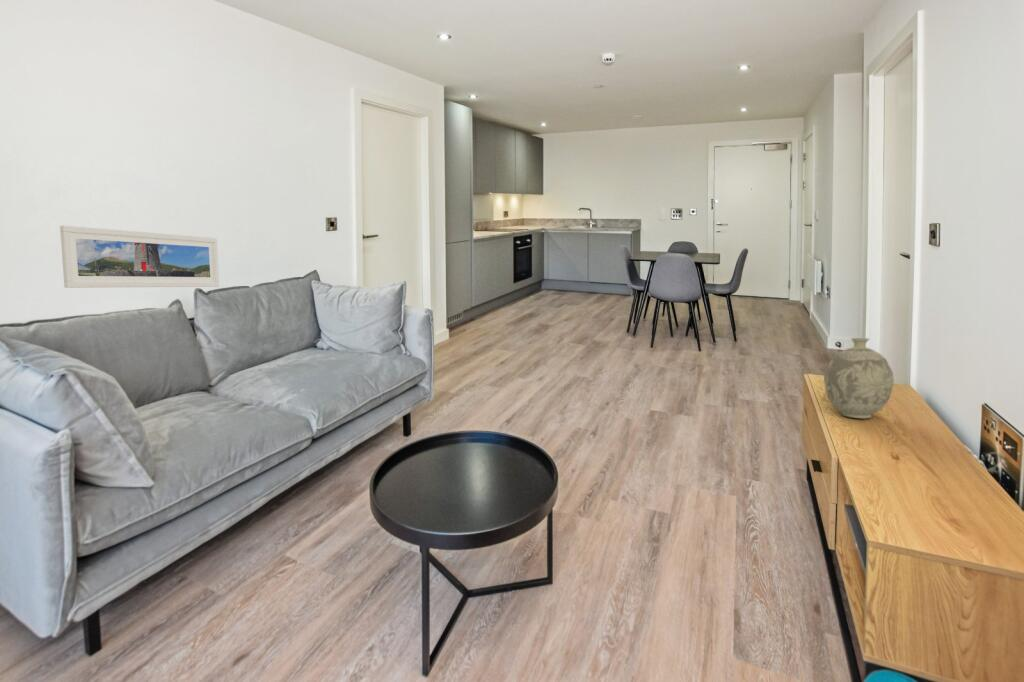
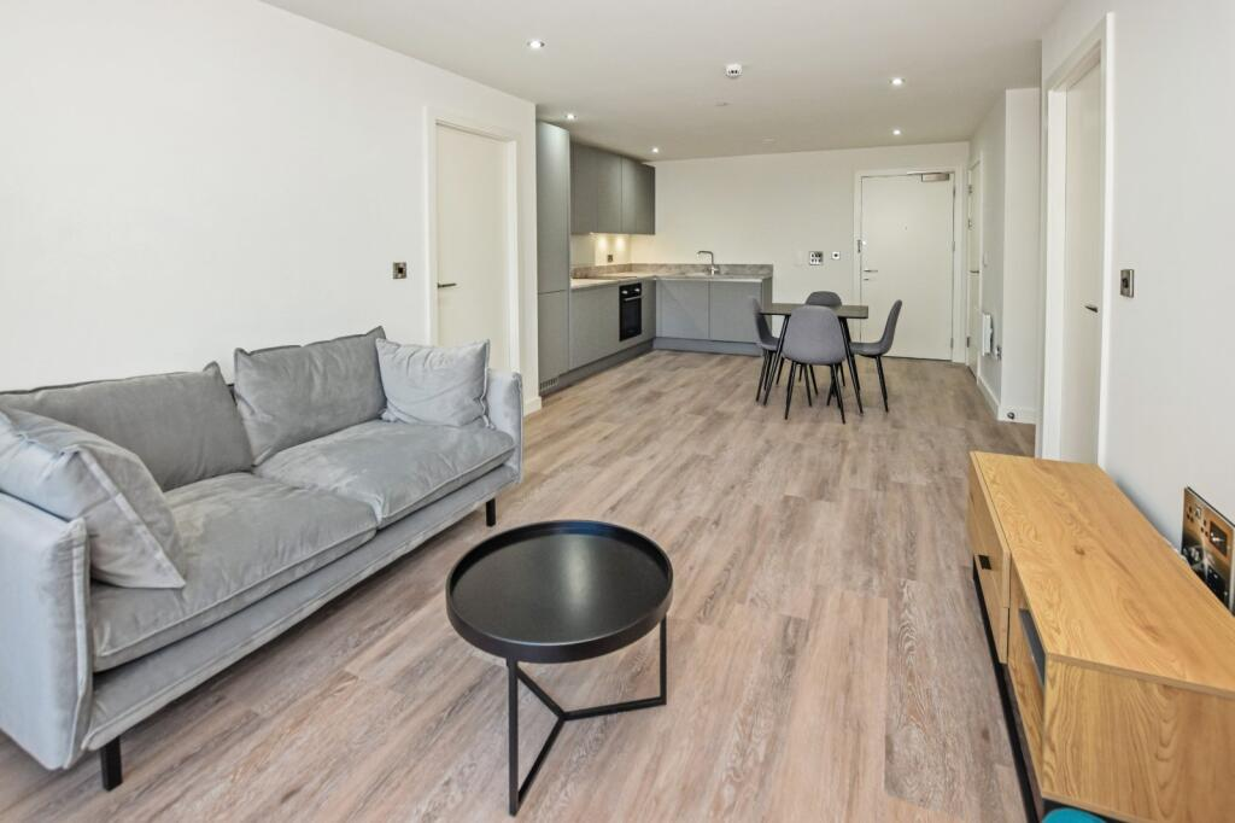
- decorative vase (858, 377)
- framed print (149, 259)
